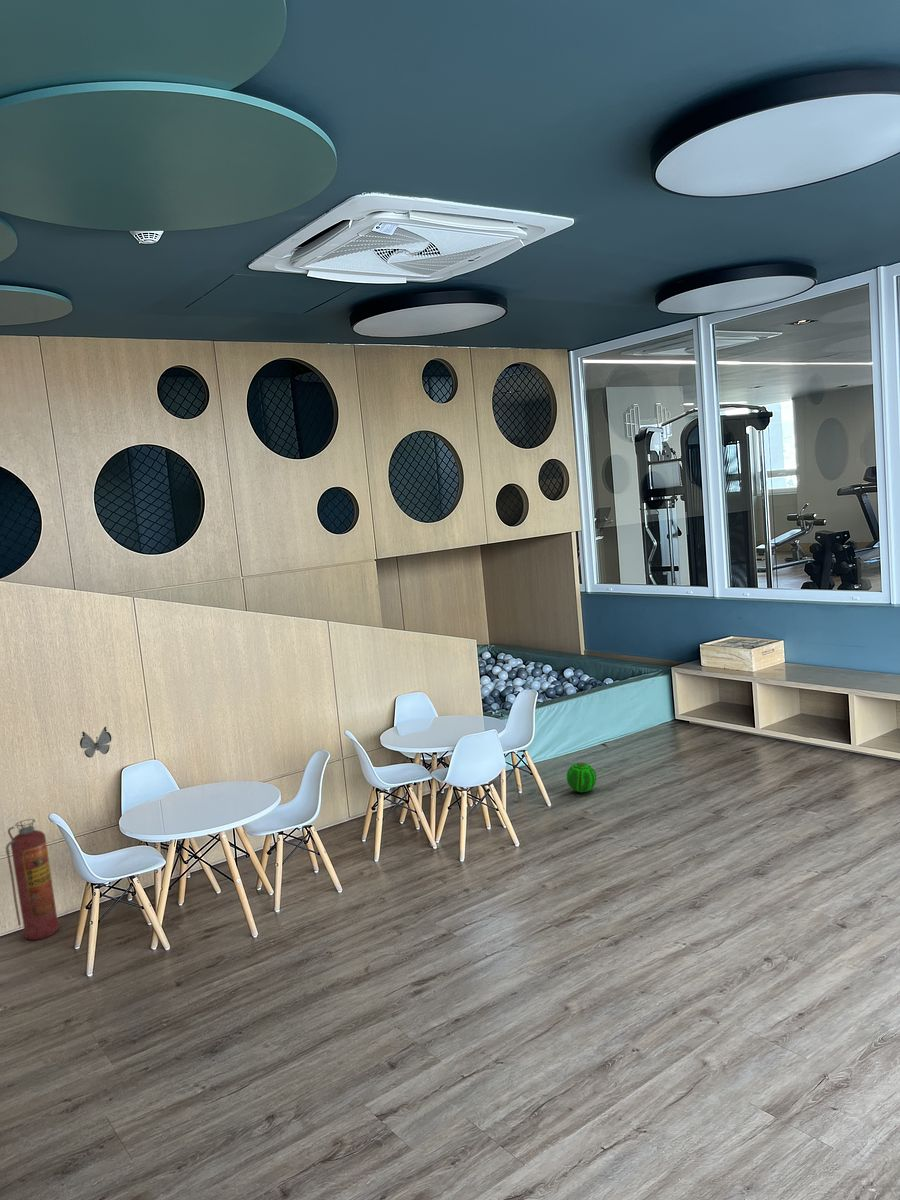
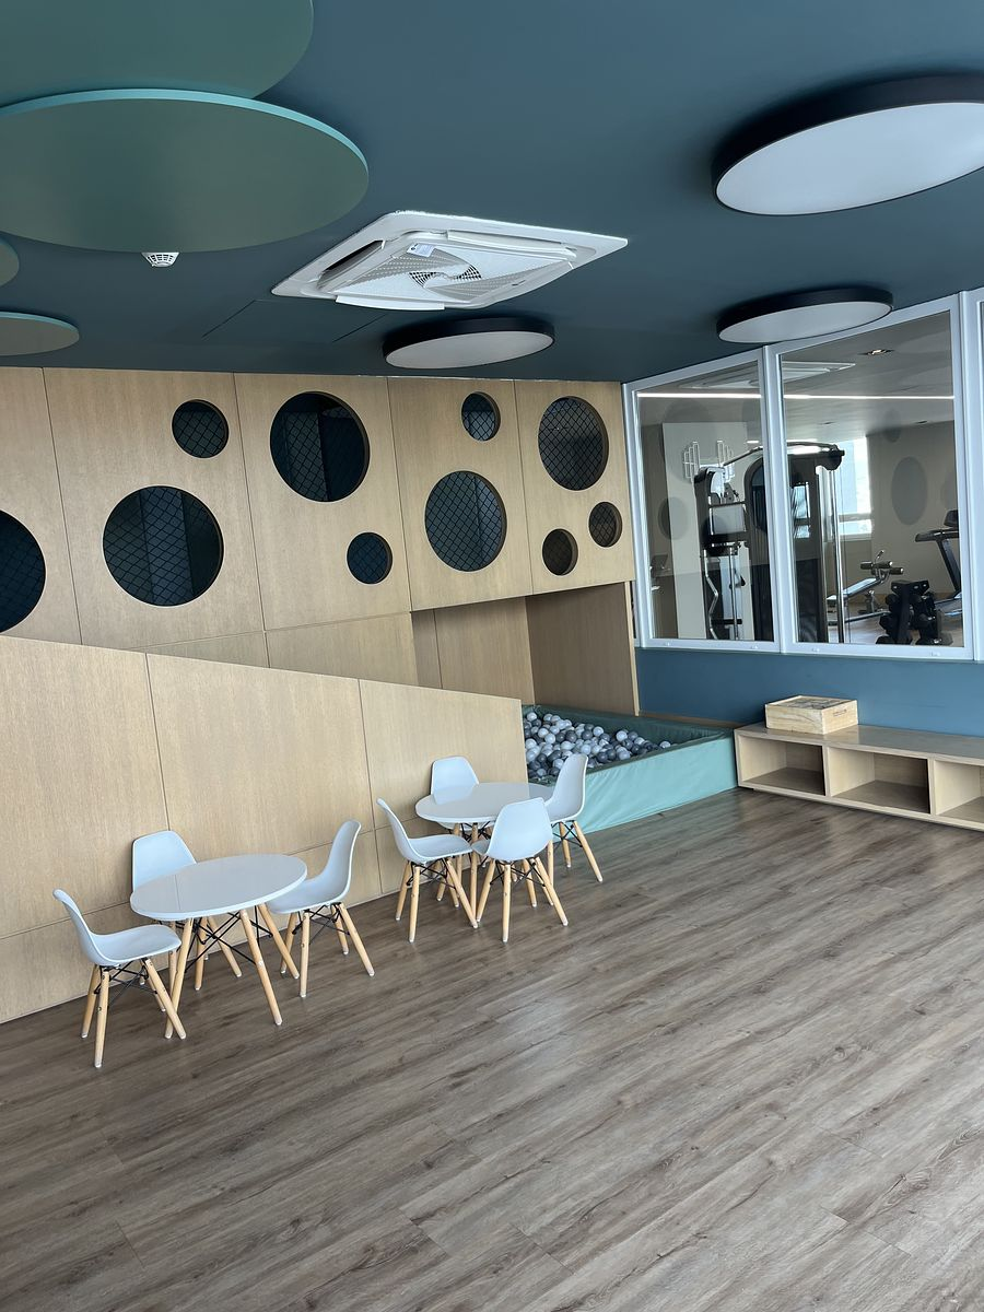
- fire extinguisher (30, 878)
- ball (581, 777)
- decorative butterfly (96, 742)
